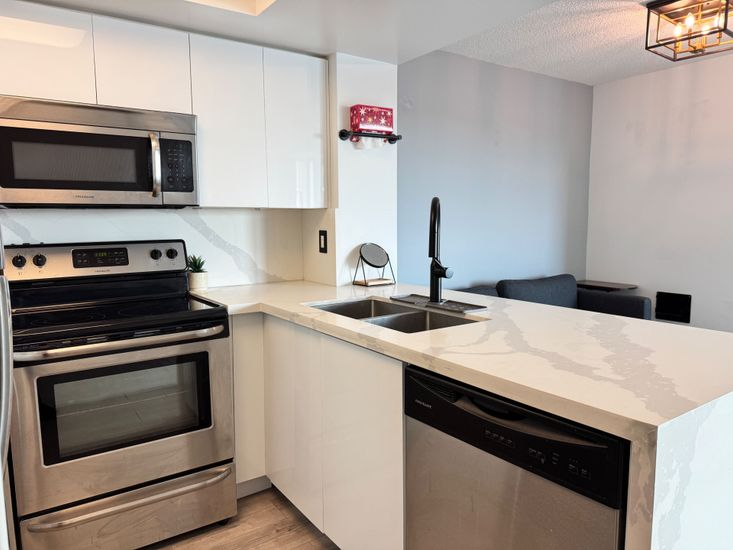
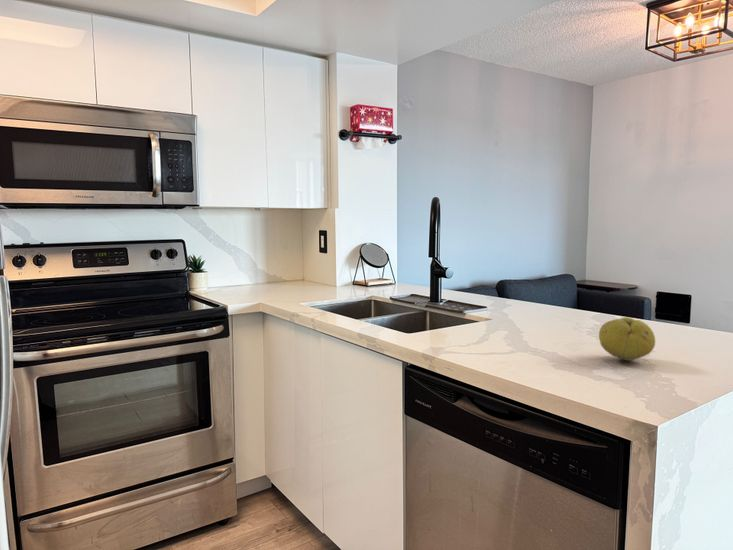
+ fruit (626, 339)
